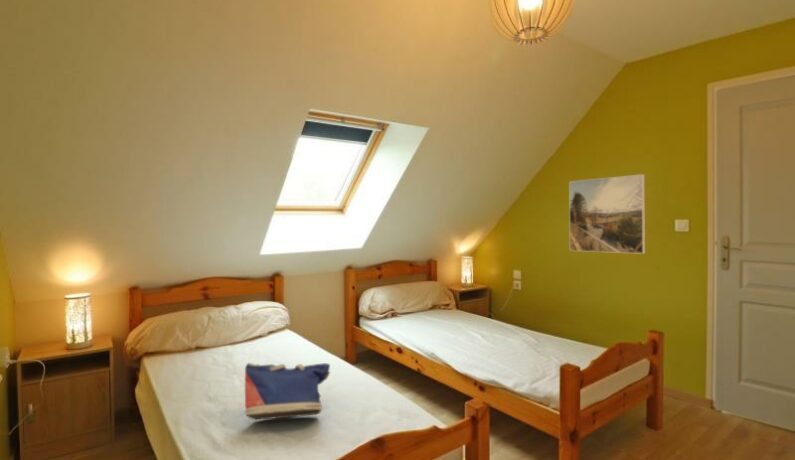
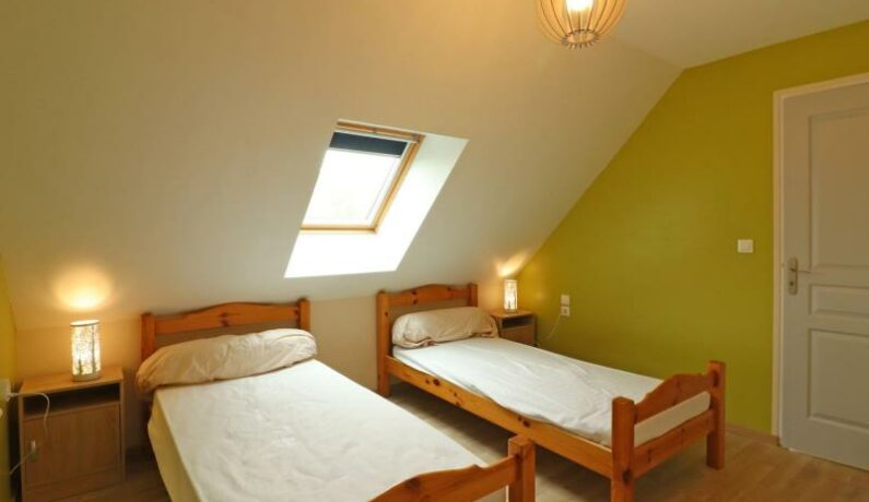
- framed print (604, 215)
- tote bag (286, 392)
